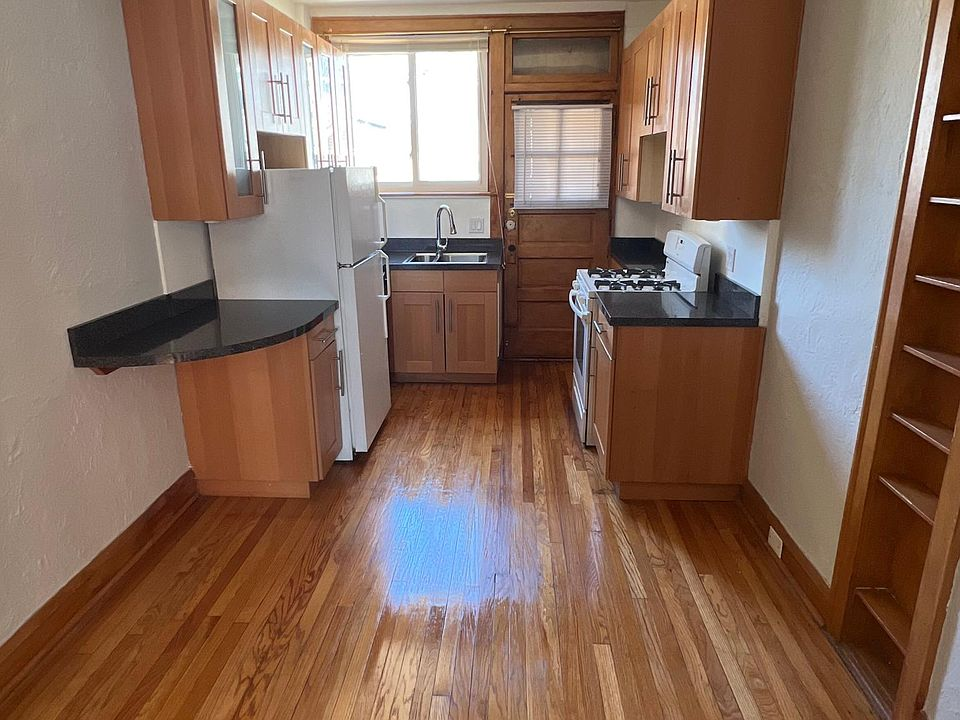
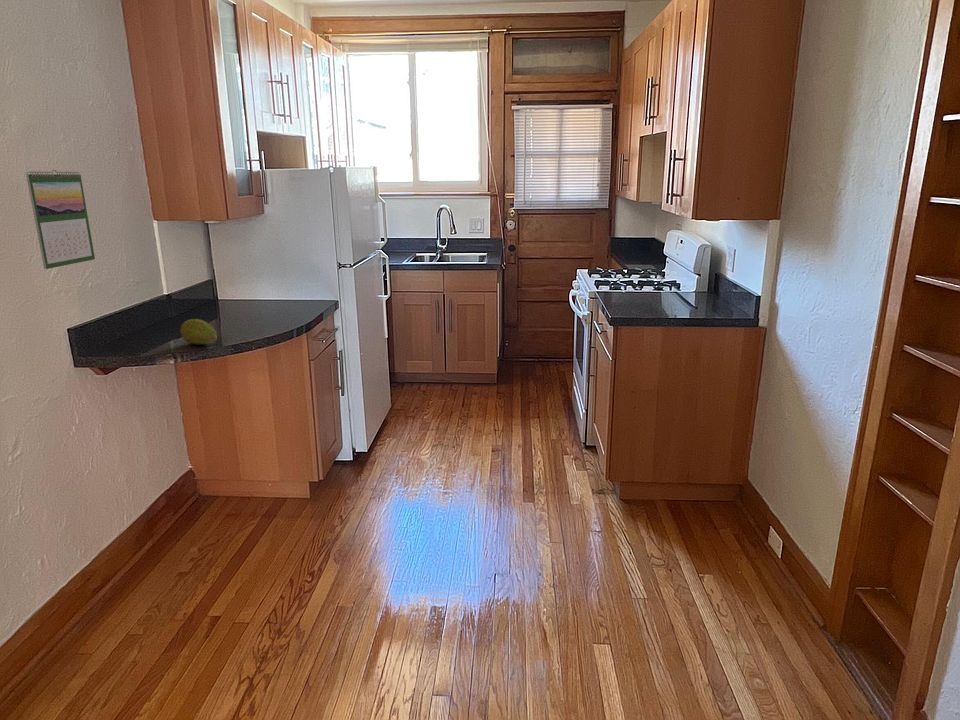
+ calendar (62, 217)
+ fruit (199, 331)
